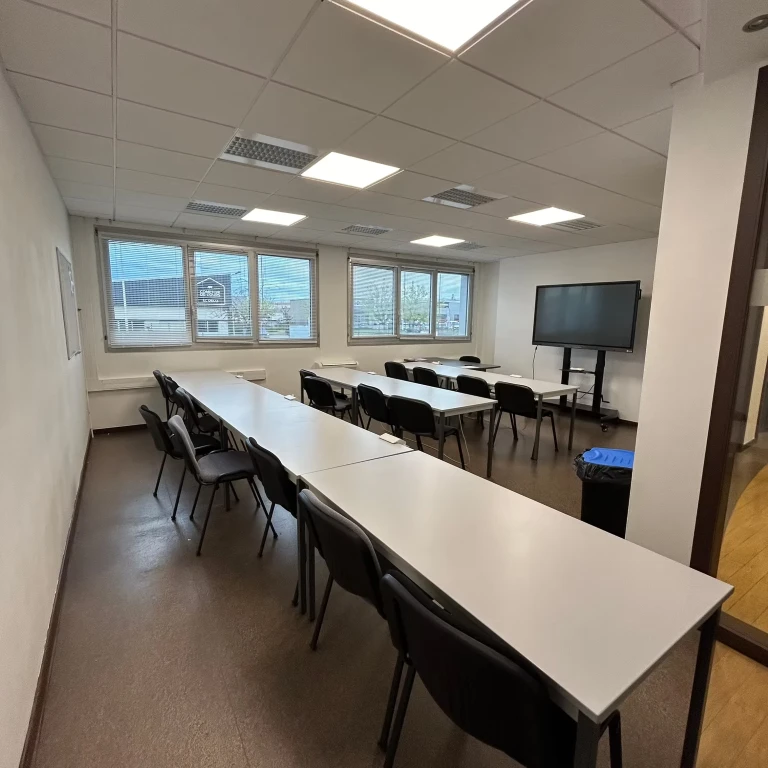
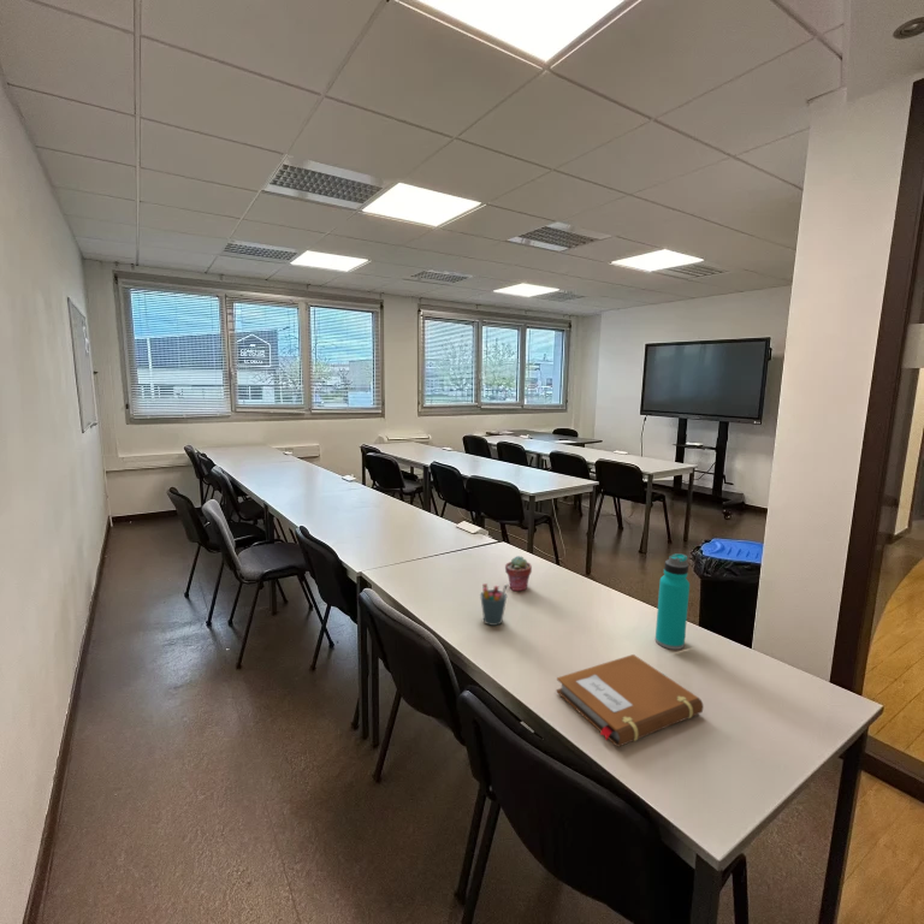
+ water bottle (673, 599)
+ notebook (624, 697)
+ pen holder (492, 600)
+ potted succulent (517, 571)
